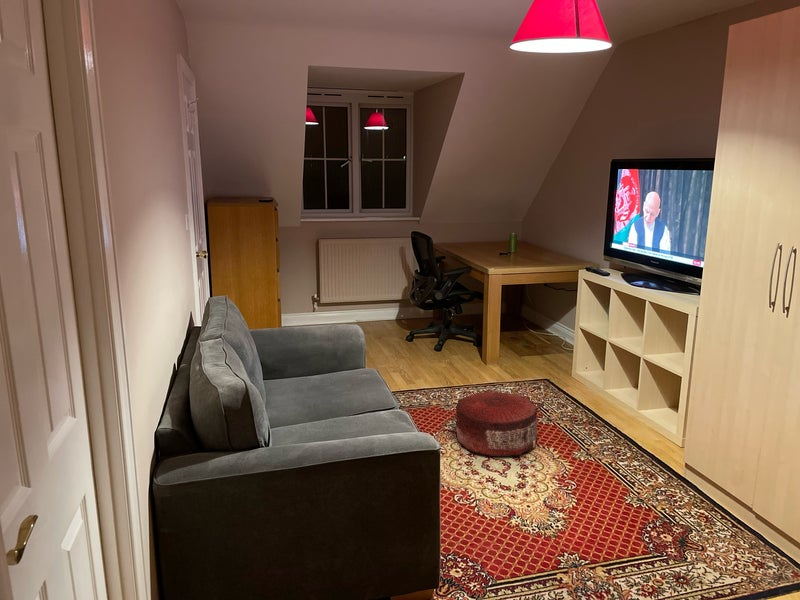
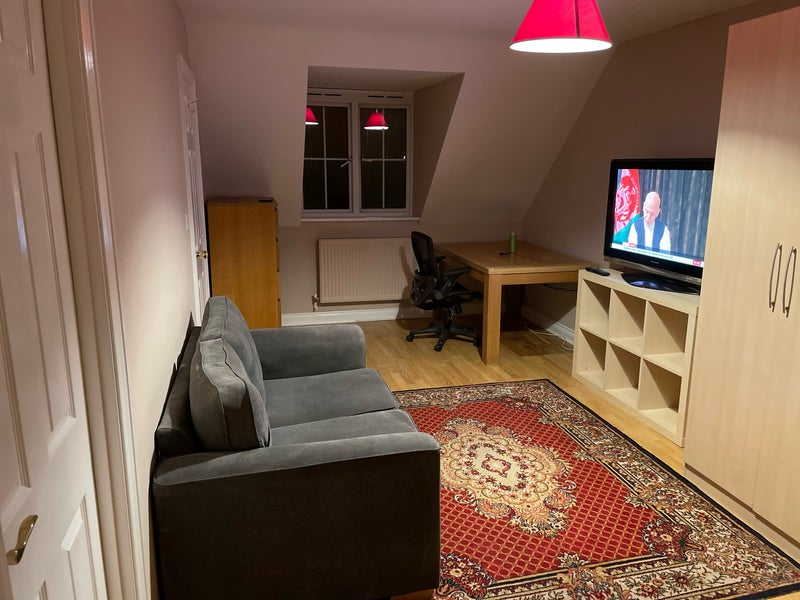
- pouf (497, 420)
